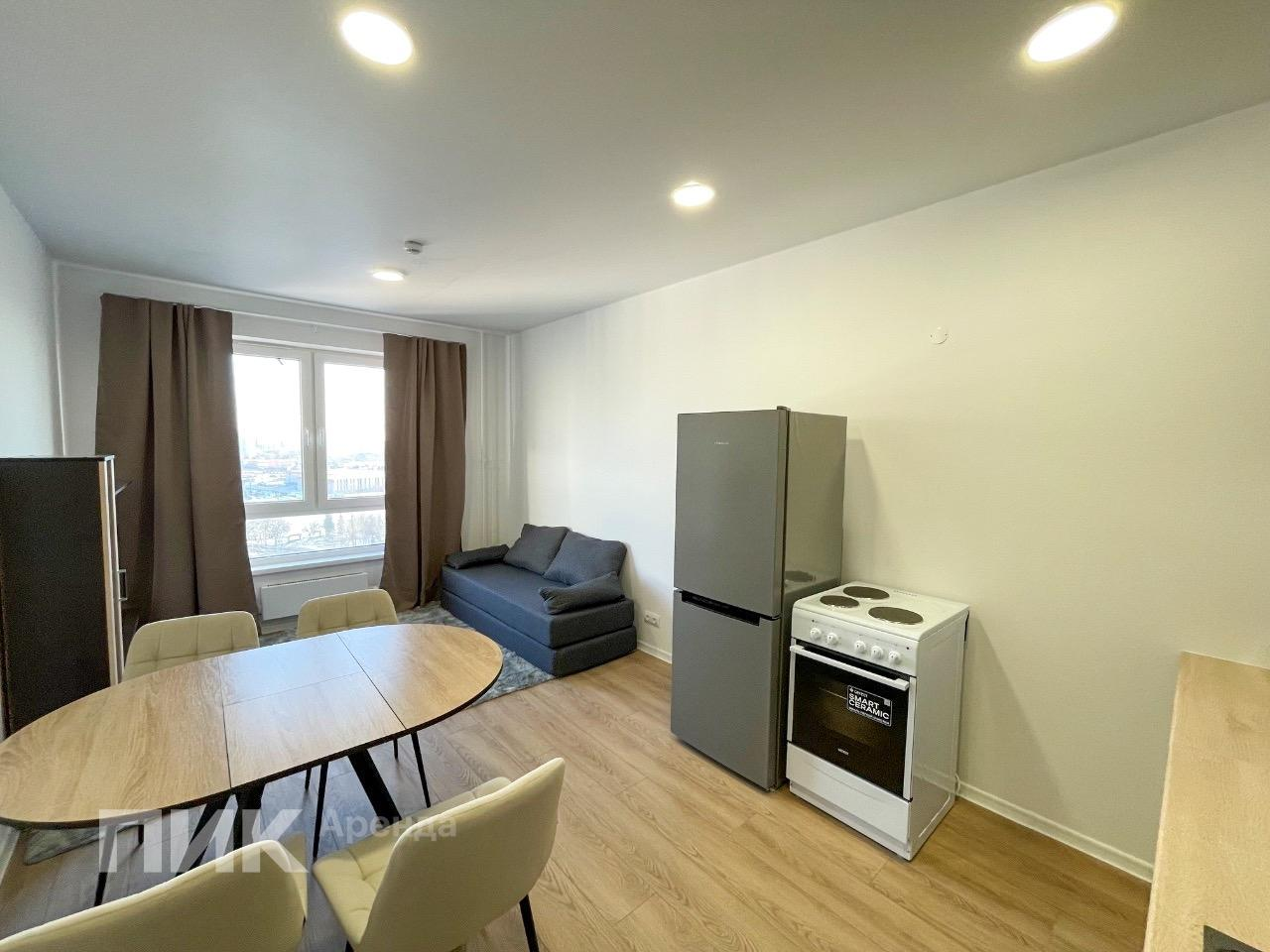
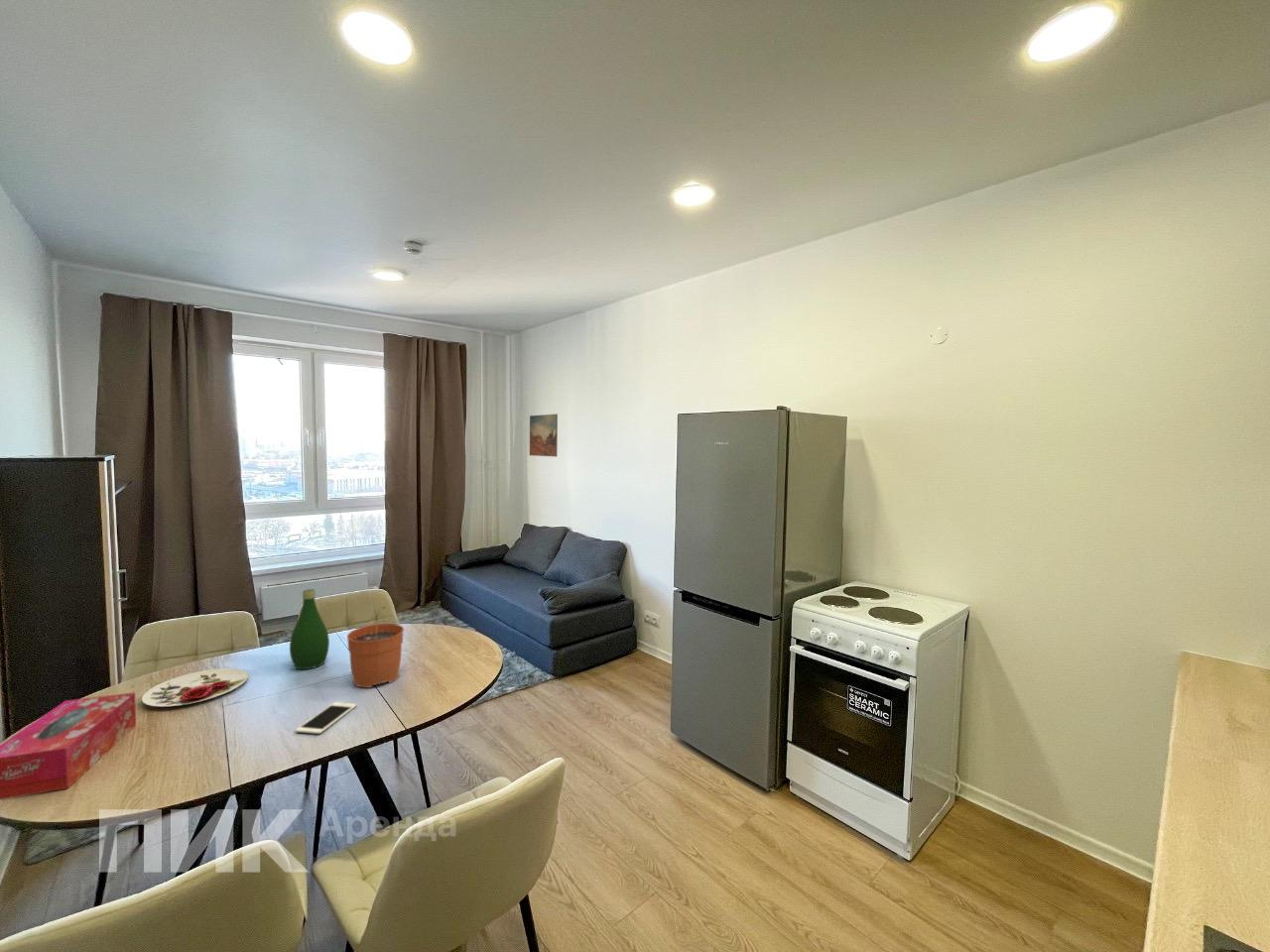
+ plant pot (376, 643)
+ cell phone (327, 717)
+ plate (197, 685)
+ wall art (543, 435)
+ tissue box (65, 741)
+ bottle (309, 627)
